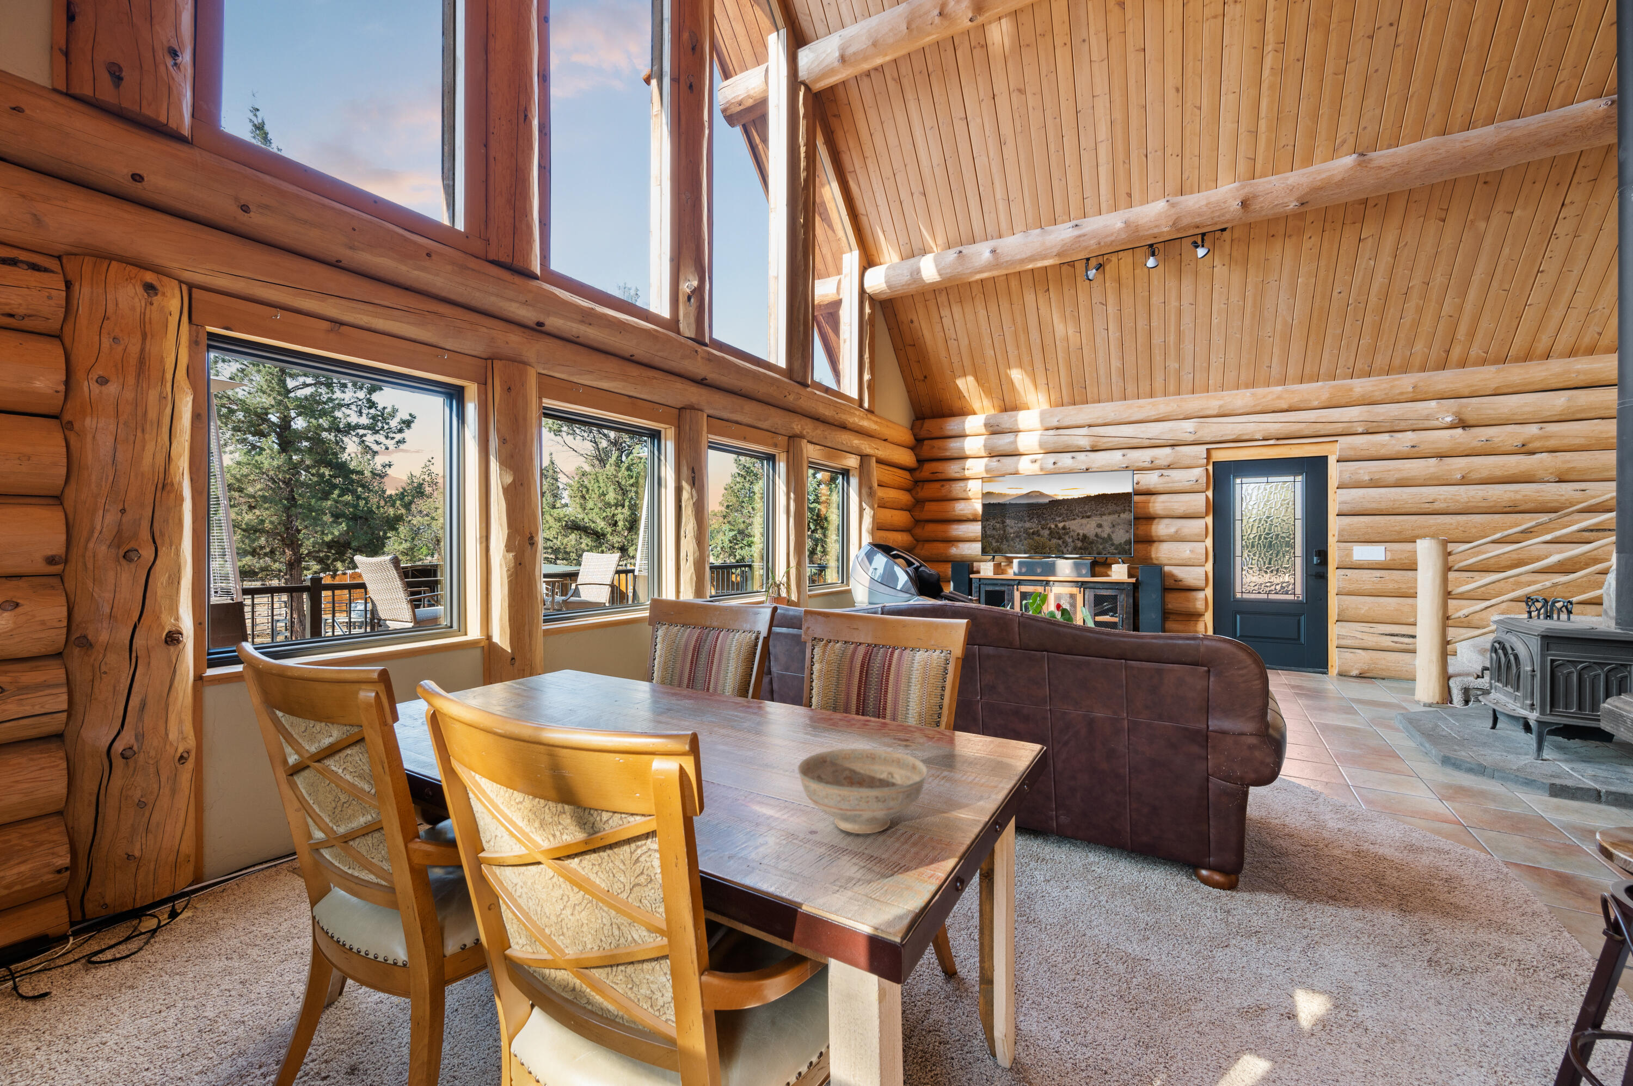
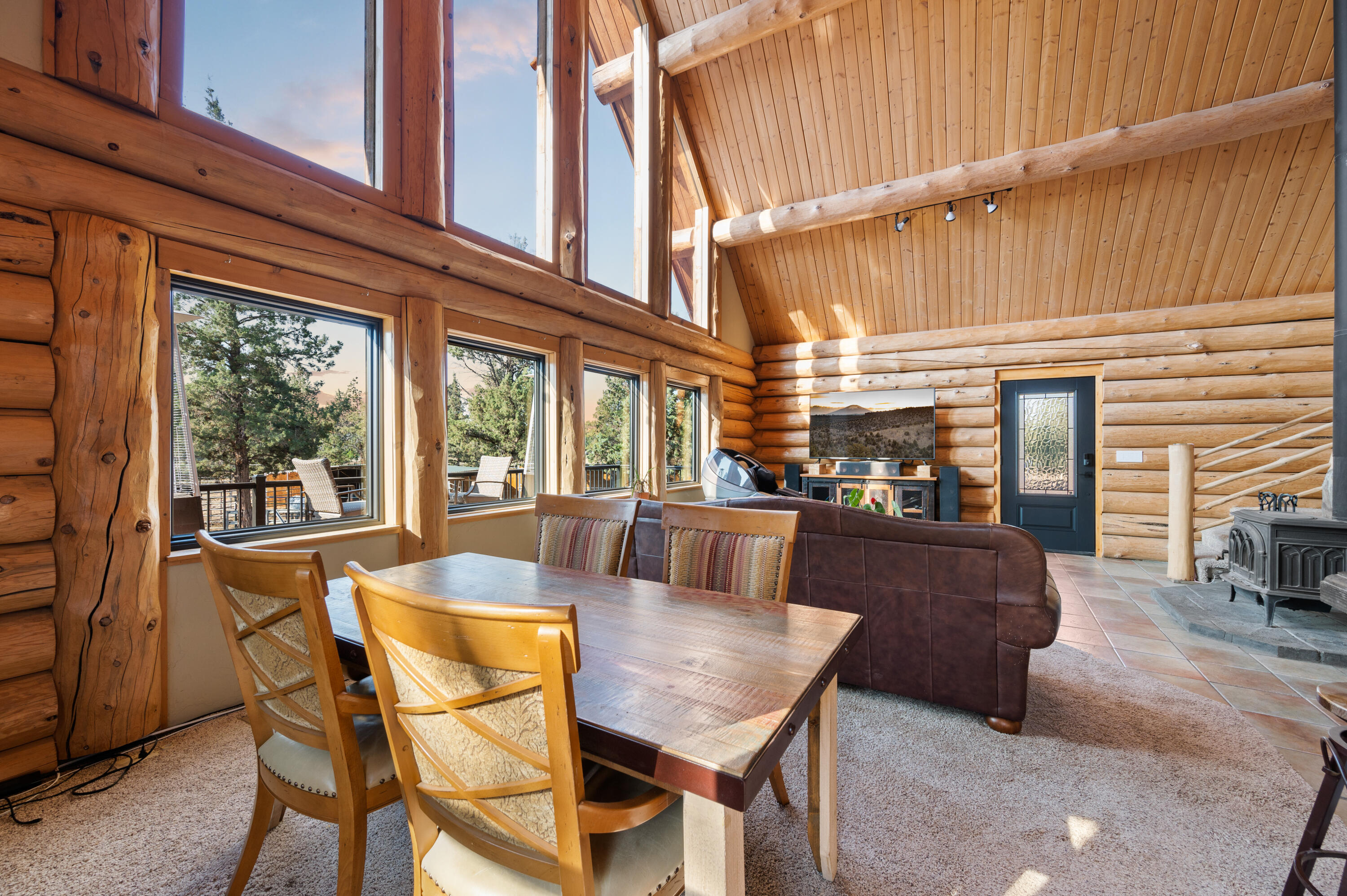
- decorative bowl (862, 793)
